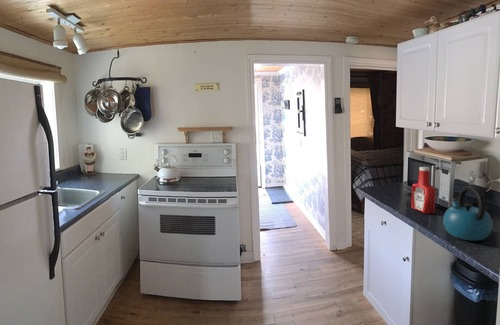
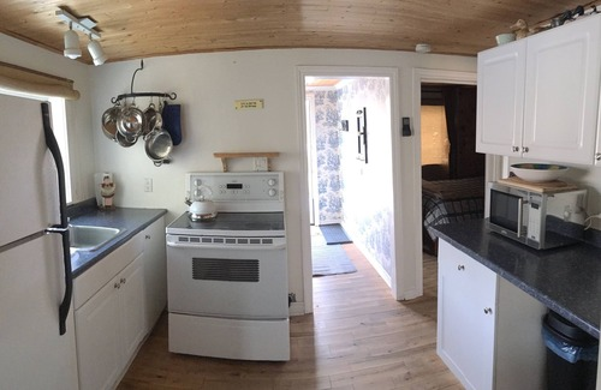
- soap bottle (423, 188)
- kettle (466, 210)
